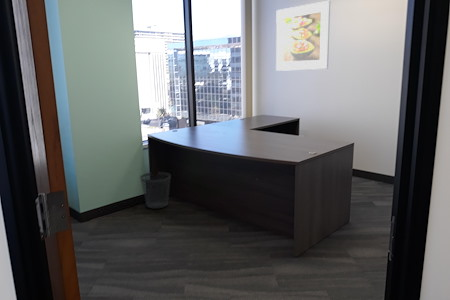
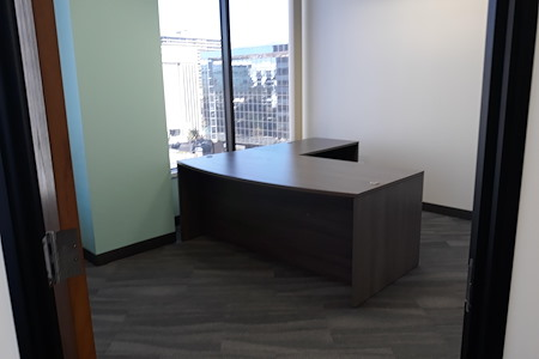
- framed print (301, 38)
- wastebasket (156, 190)
